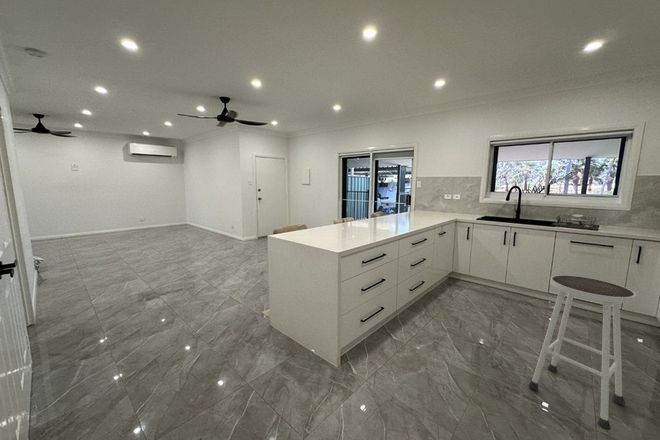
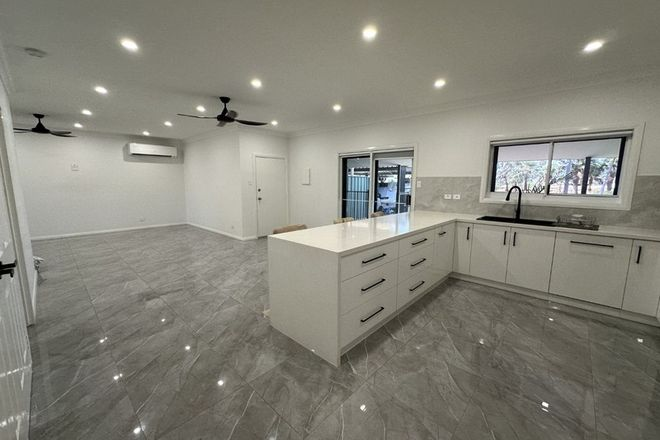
- stool (580, 343)
